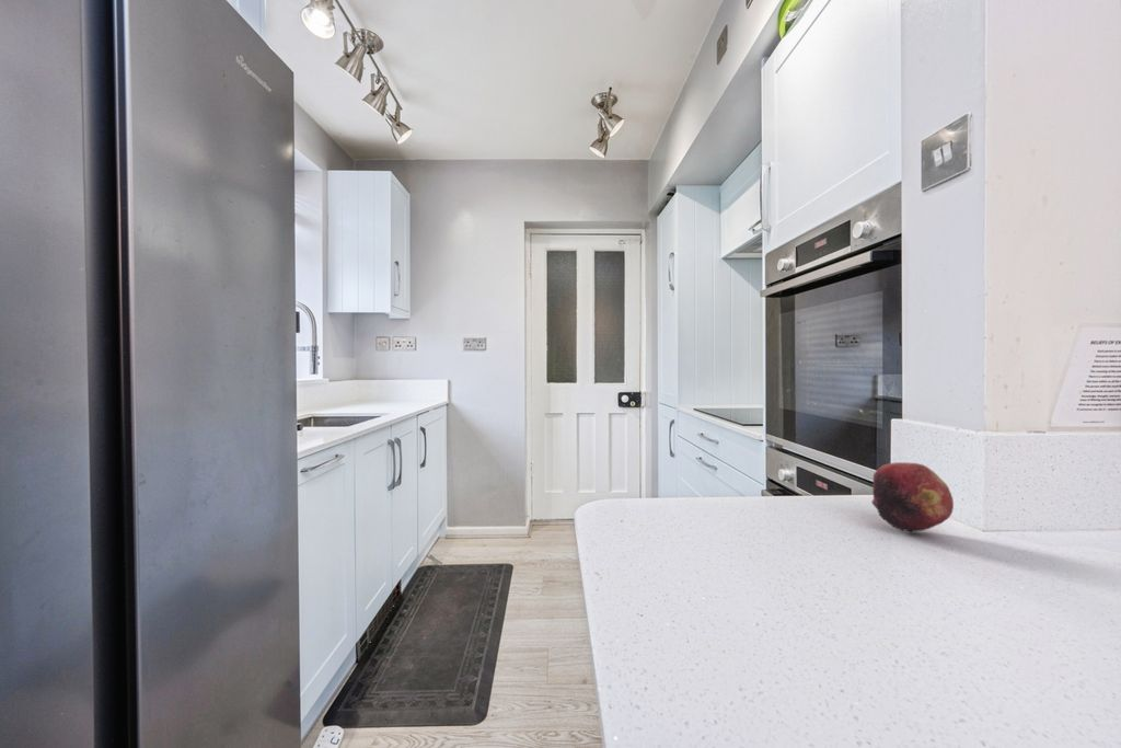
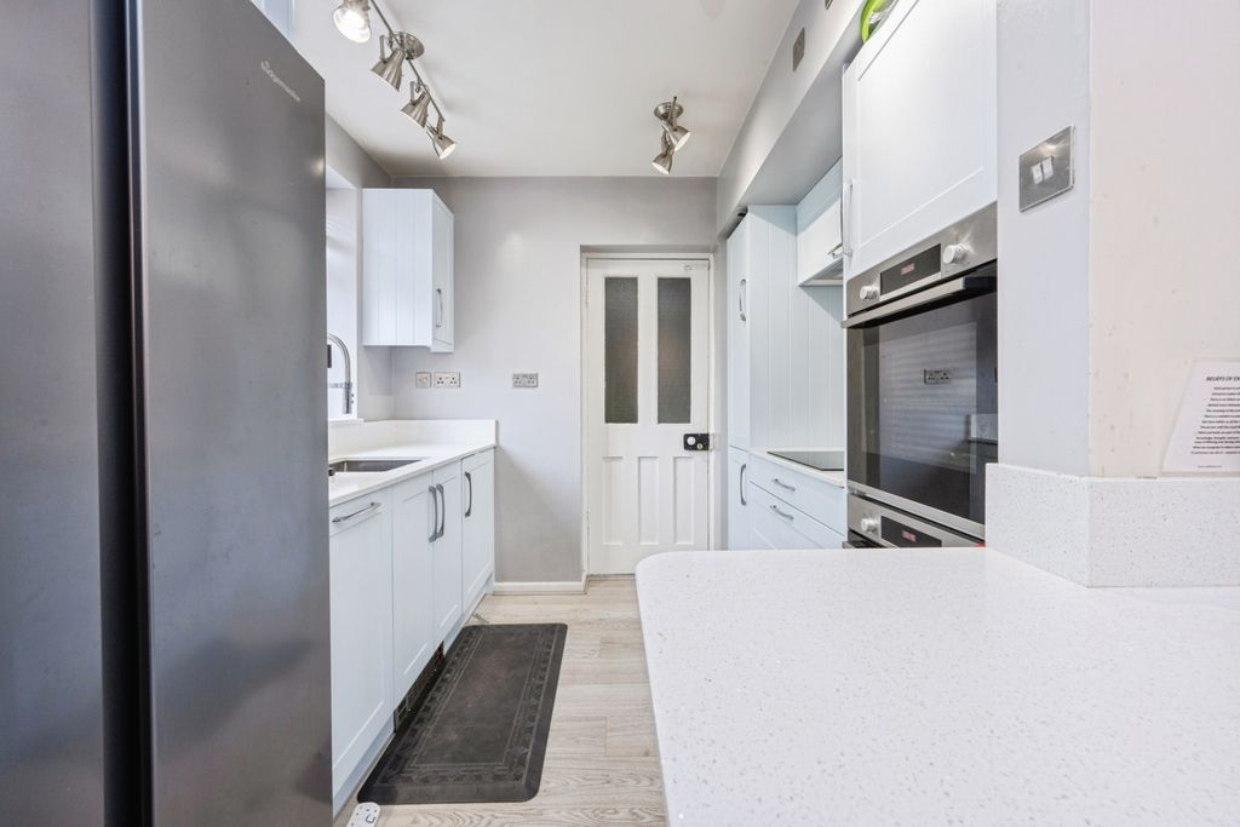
- fruit (909, 496)
